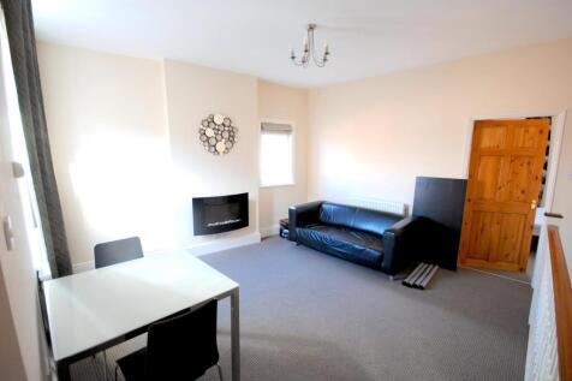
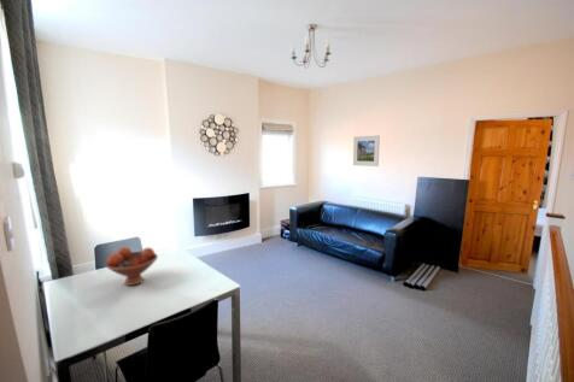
+ fruit bowl (133, 266)
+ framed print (365, 151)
